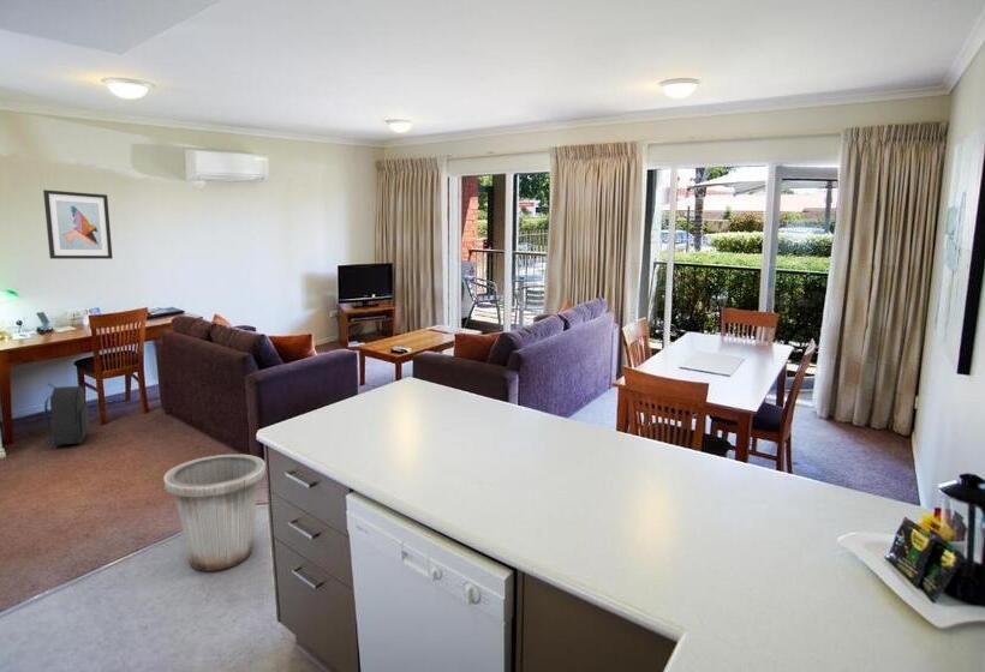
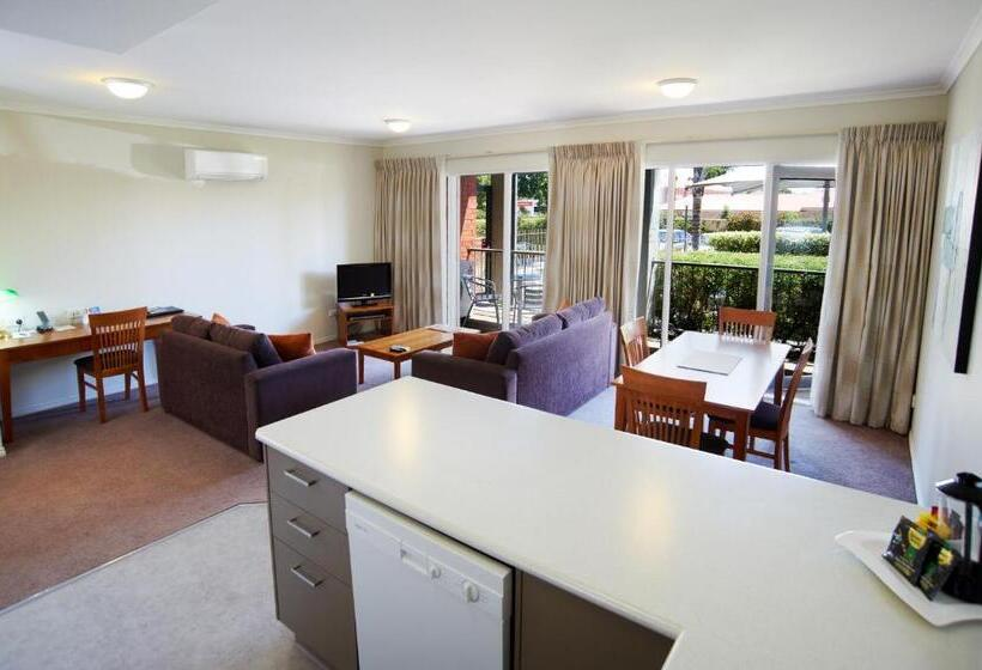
- trash can (219, 512)
- wall art (79, 226)
- backpack (67, 412)
